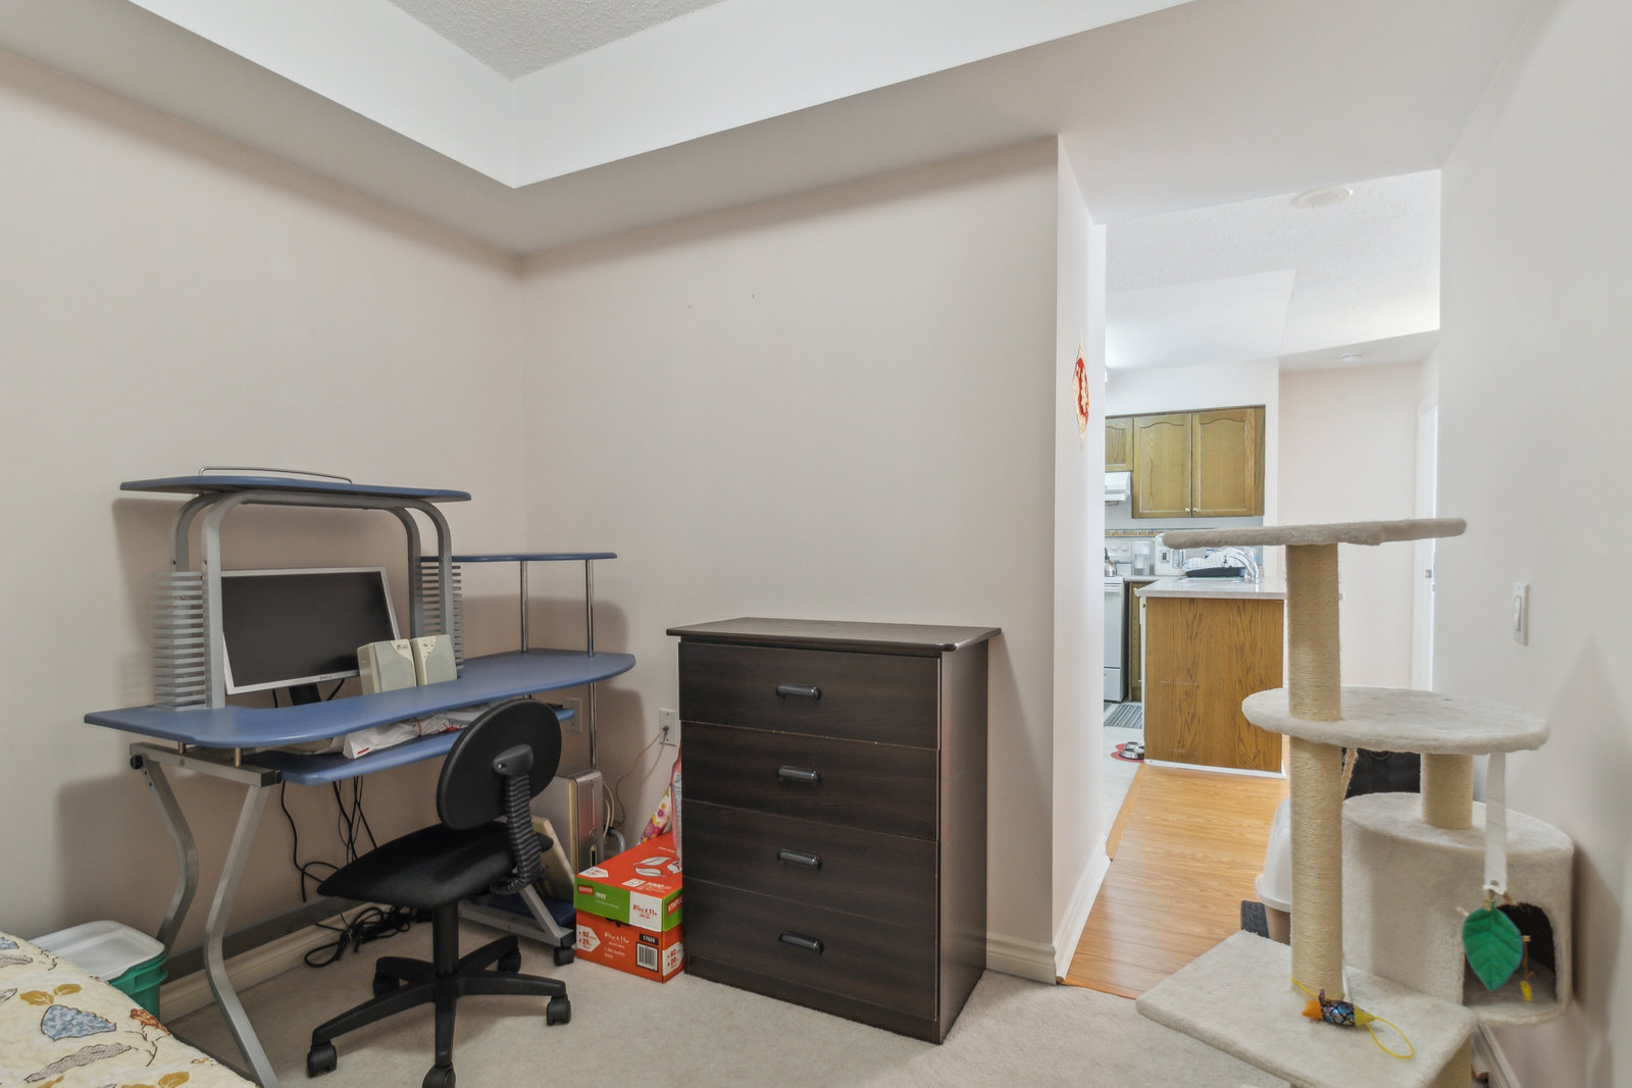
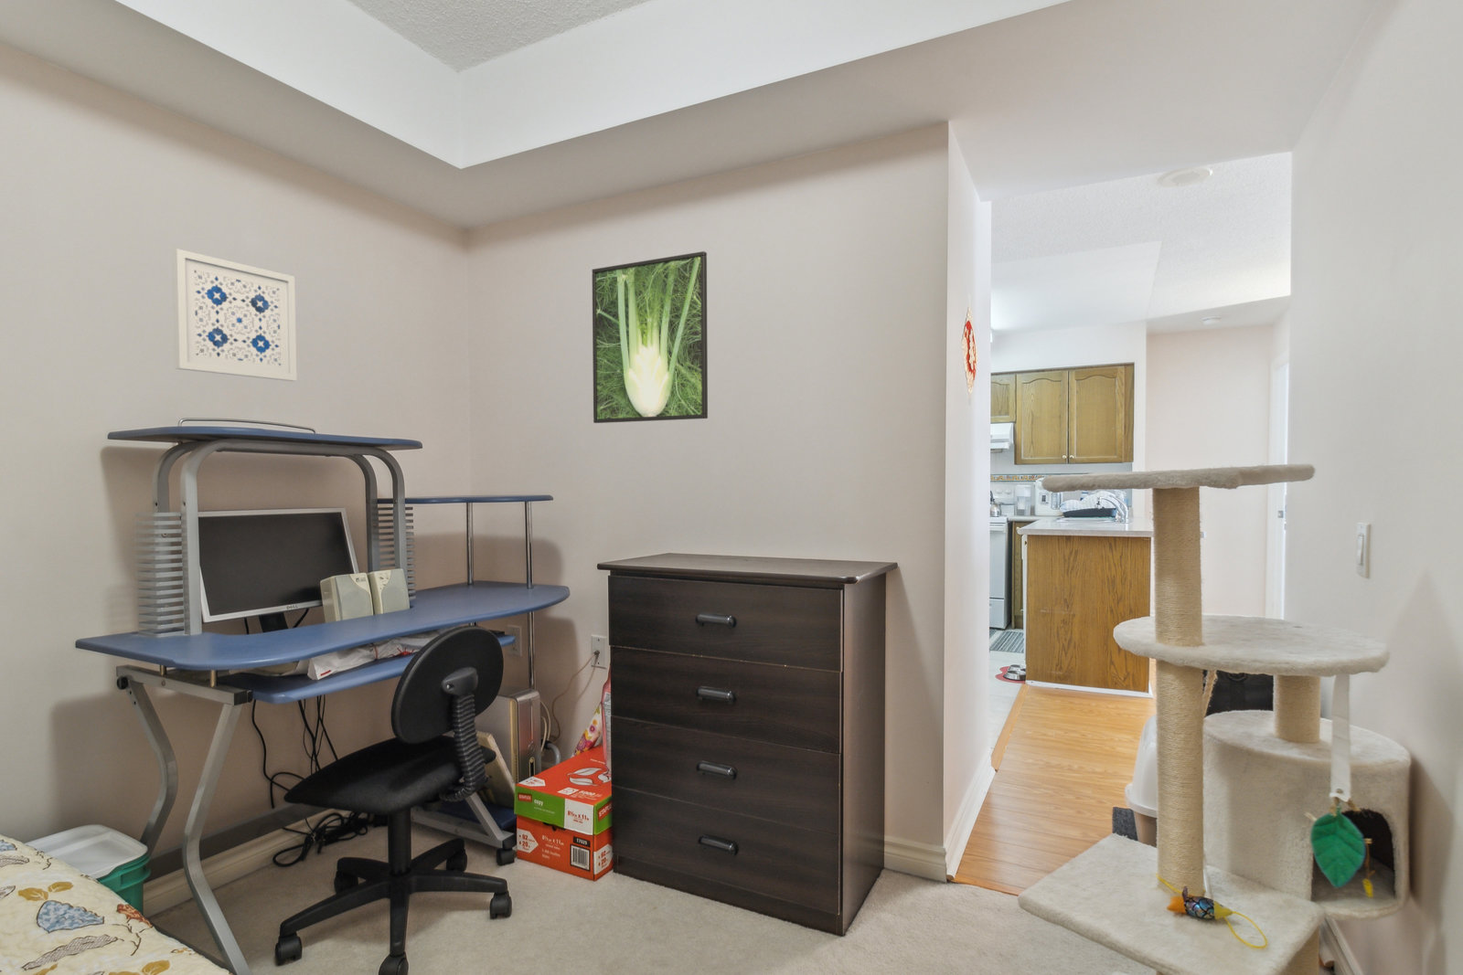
+ wall art (237, 319)
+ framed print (648, 341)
